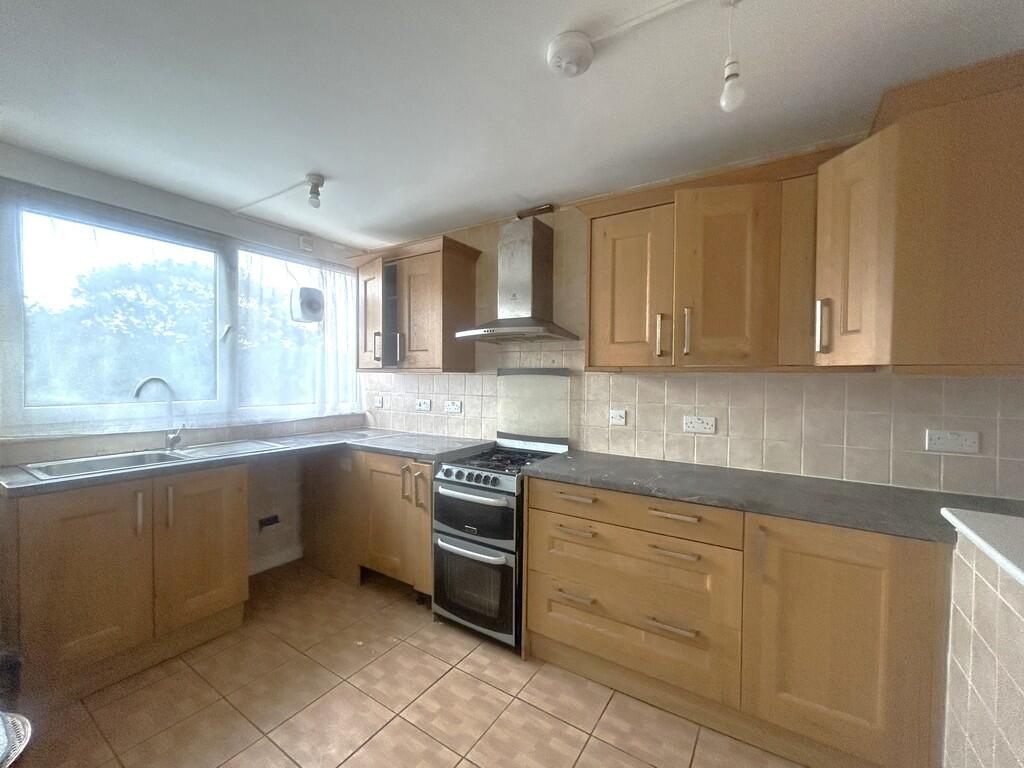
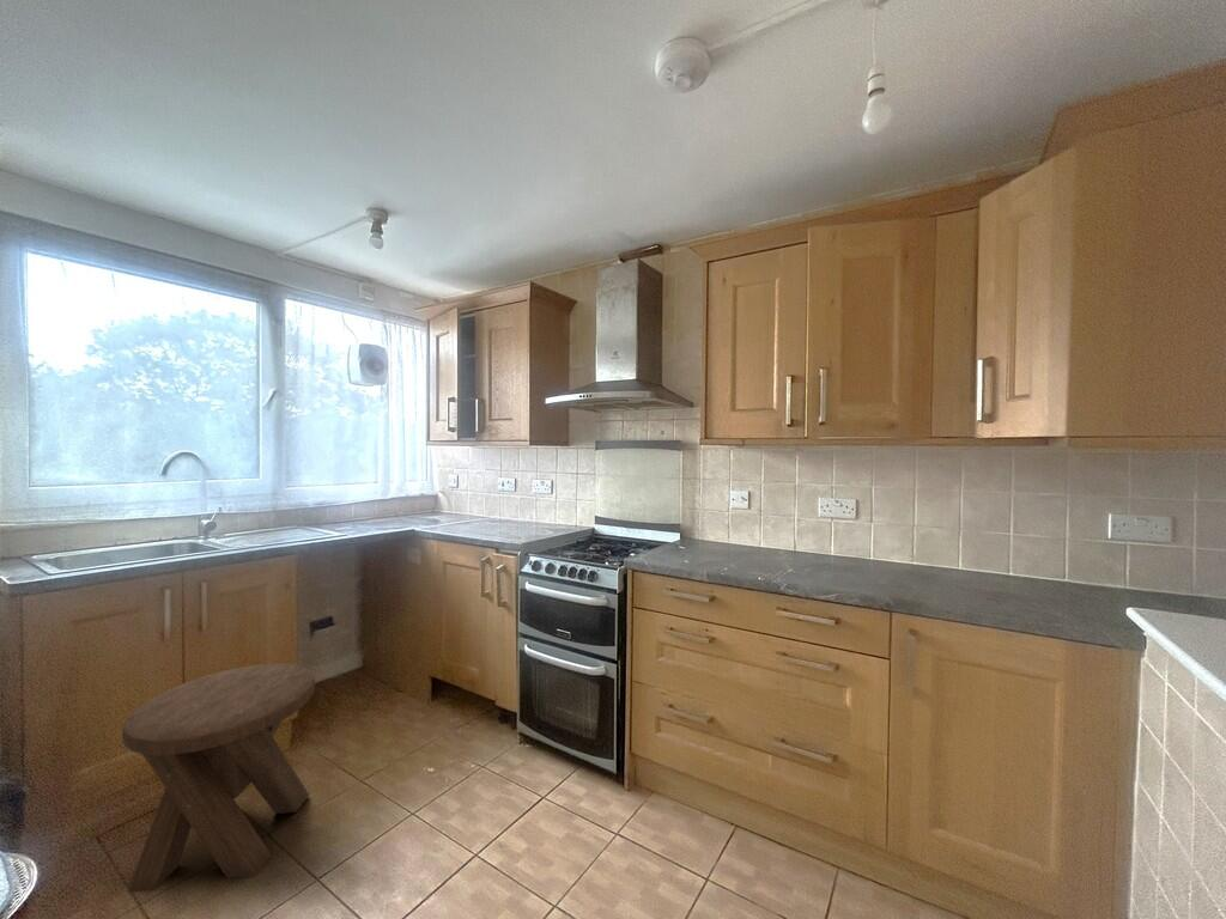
+ music stool (229, 767)
